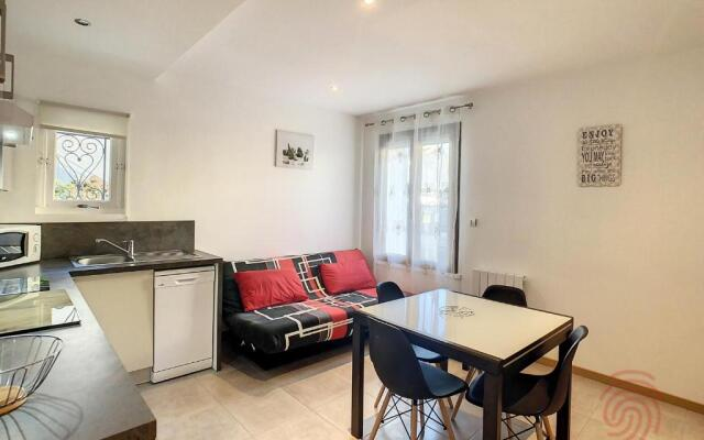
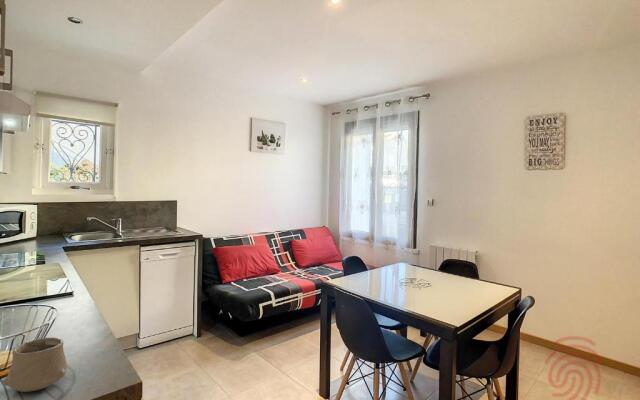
+ cup (38, 364)
